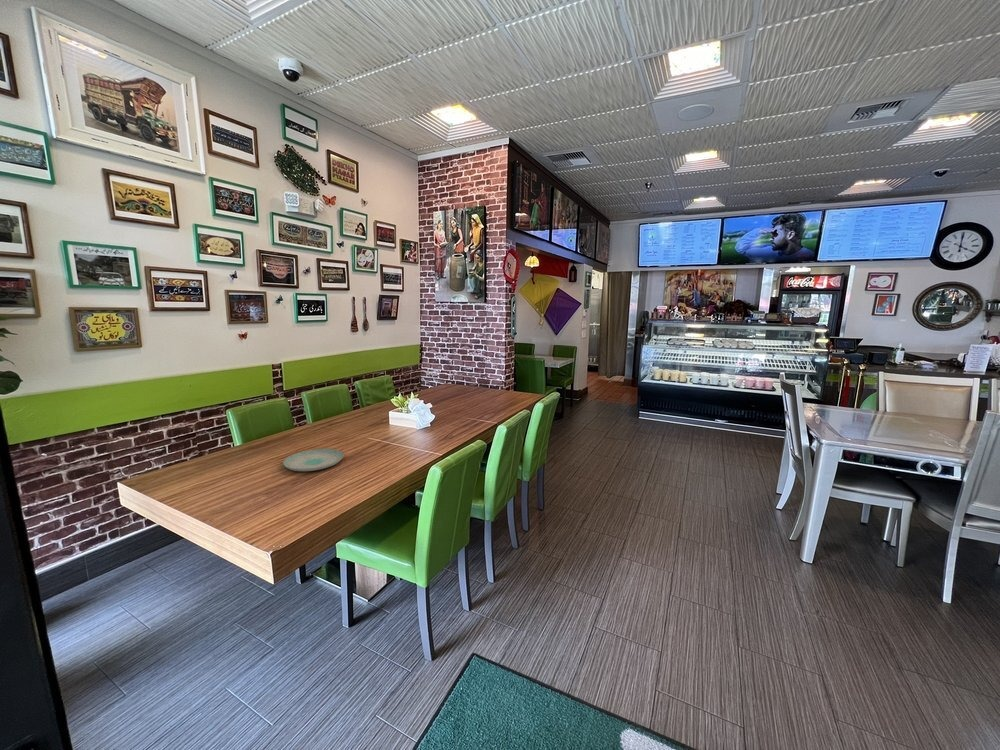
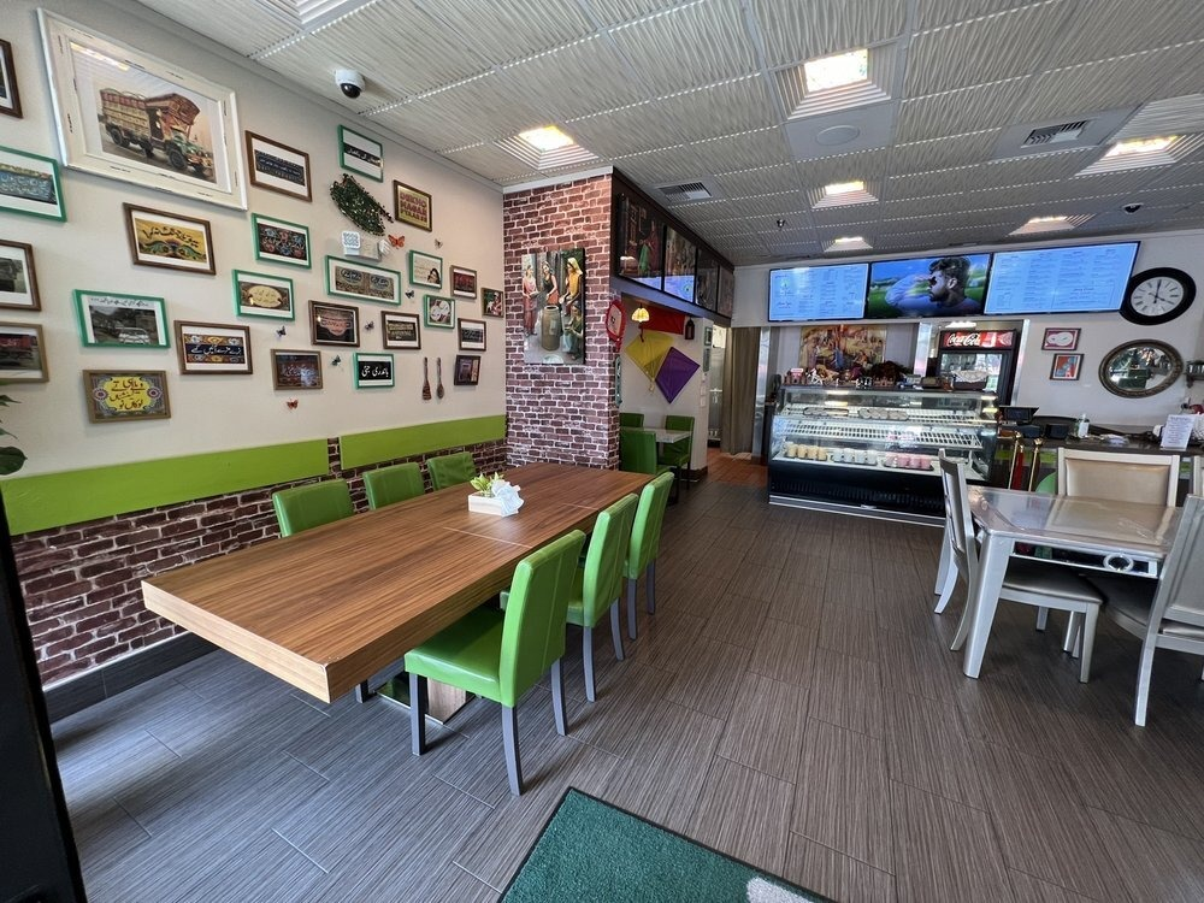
- plate (314, 460)
